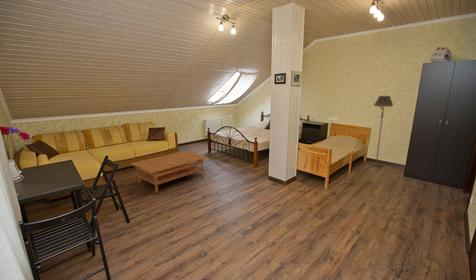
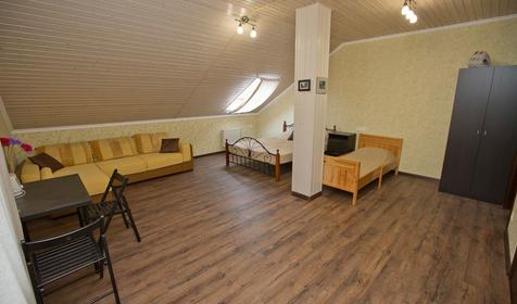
- floor lamp (380, 131)
- coffee table (171, 169)
